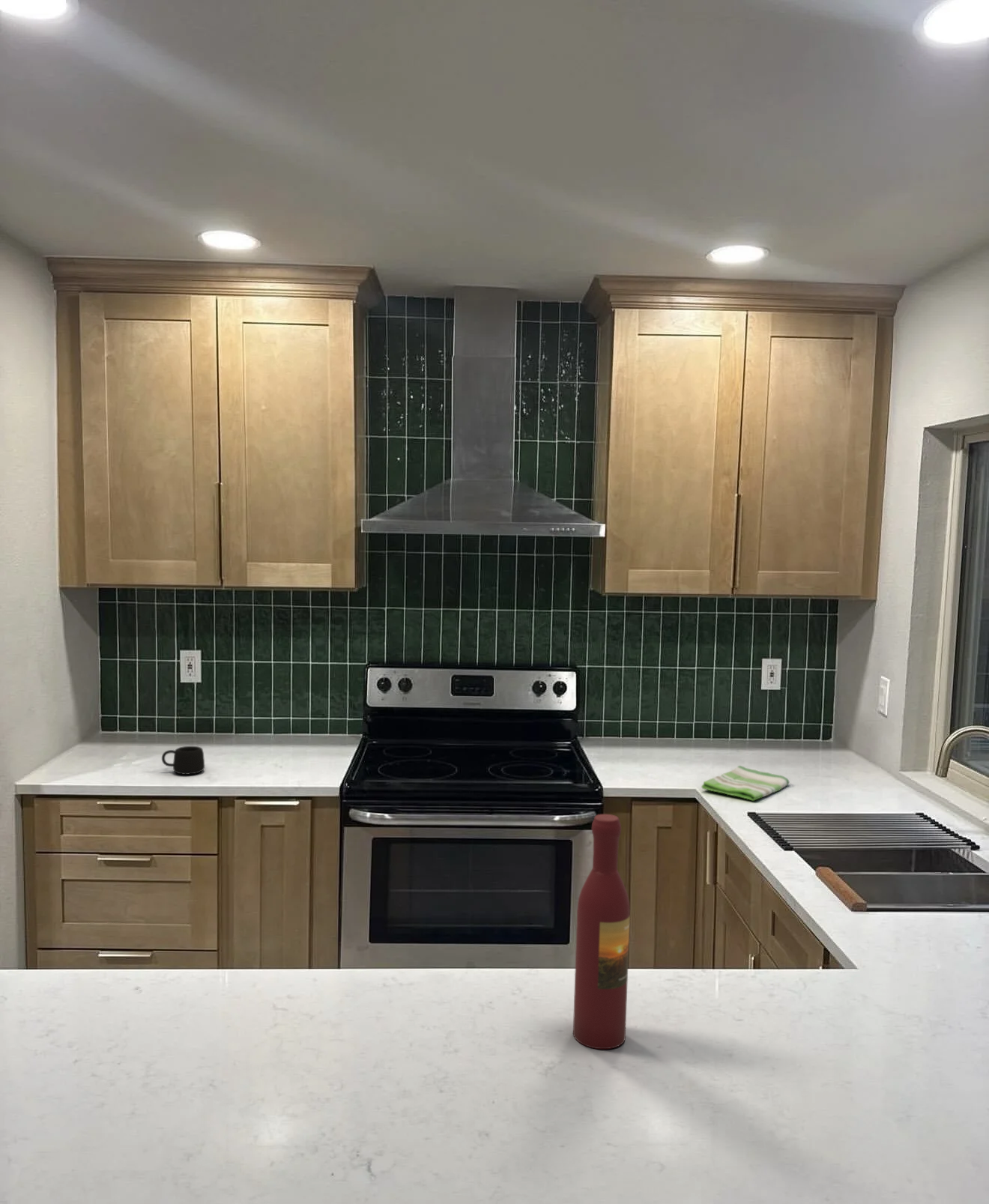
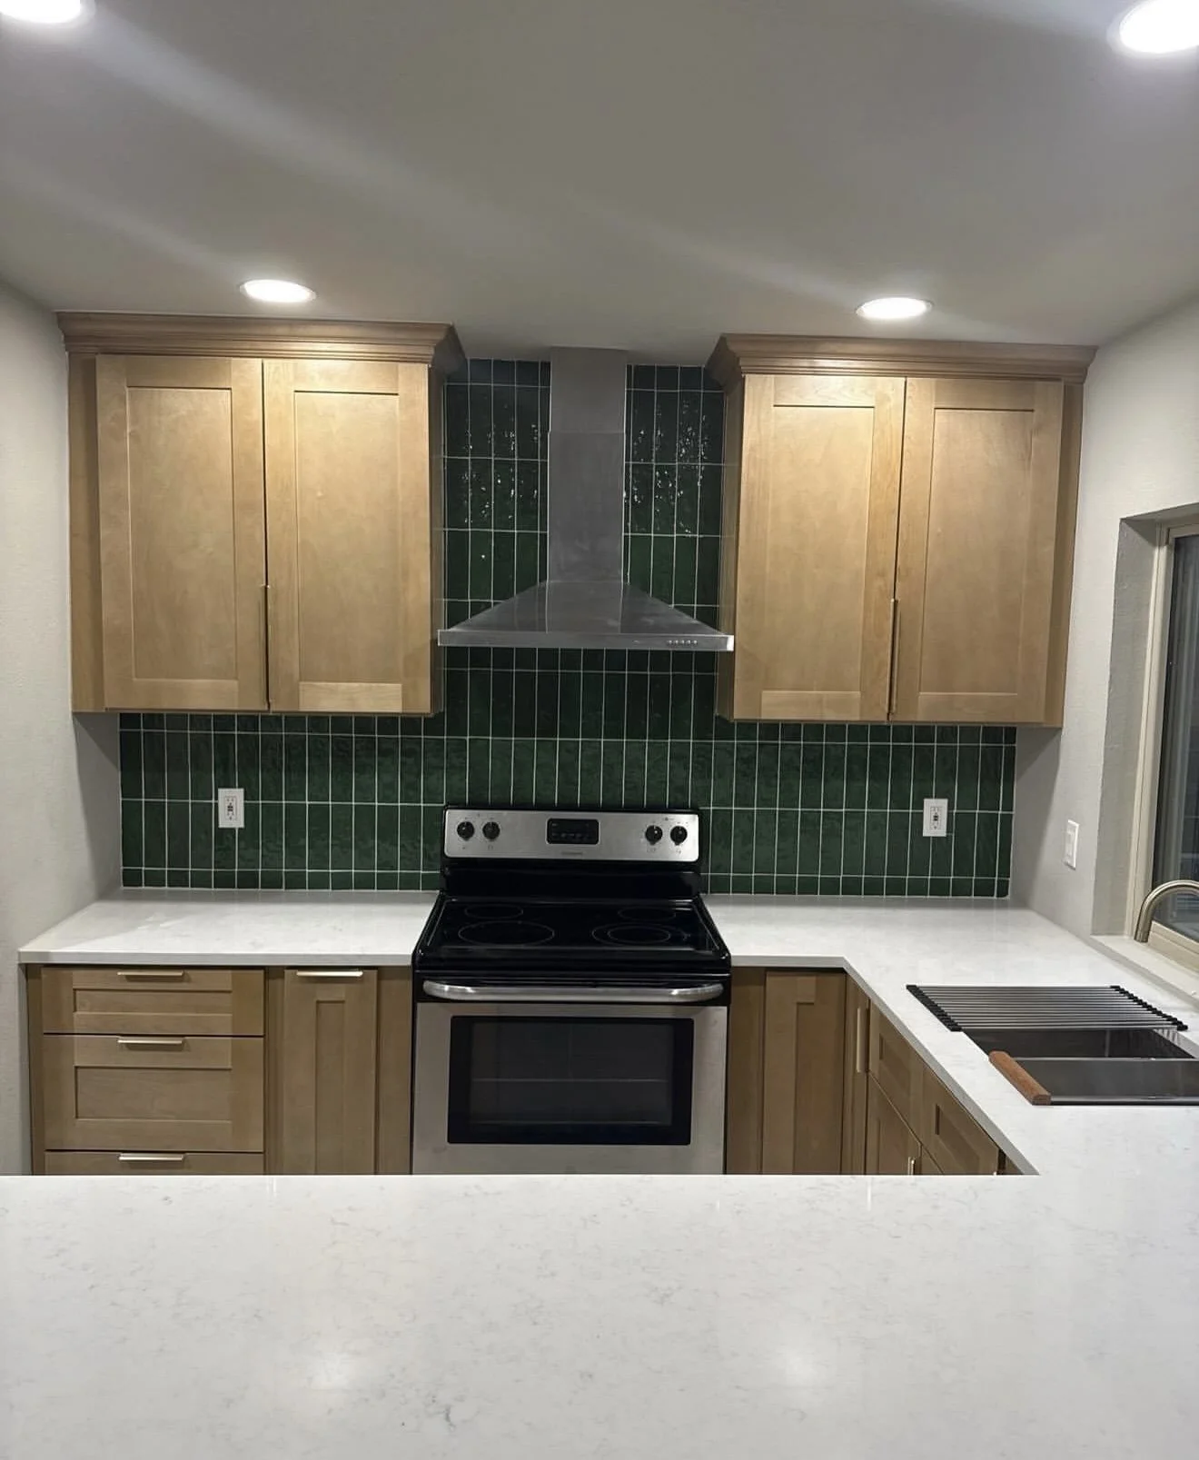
- wine bottle (602, 927)
- dish towel (745, 781)
- mug (183, 760)
